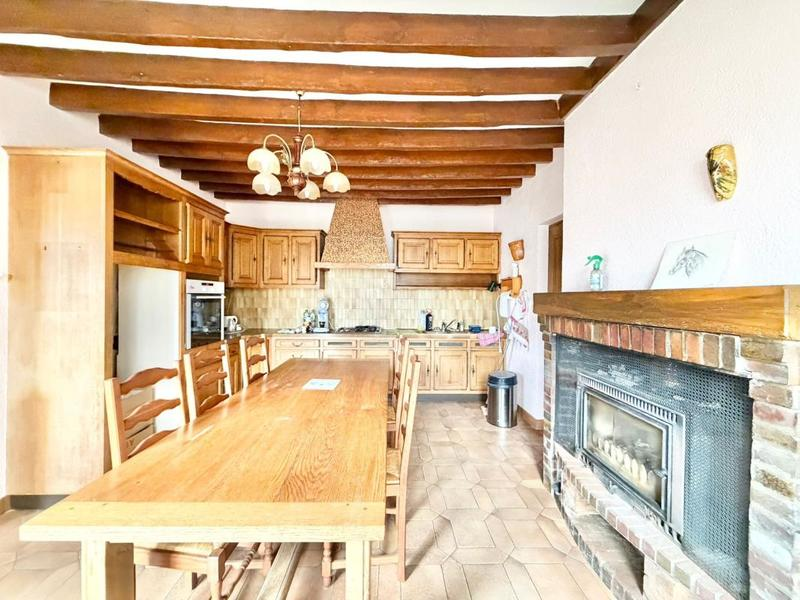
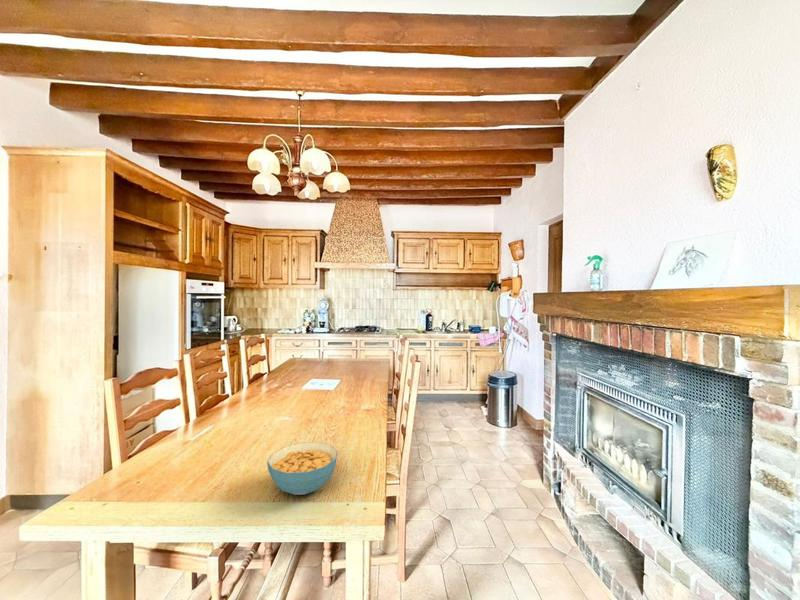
+ cereal bowl (303, 472)
